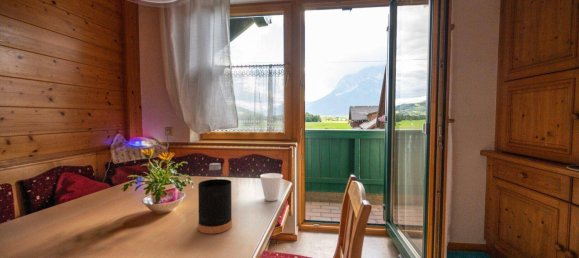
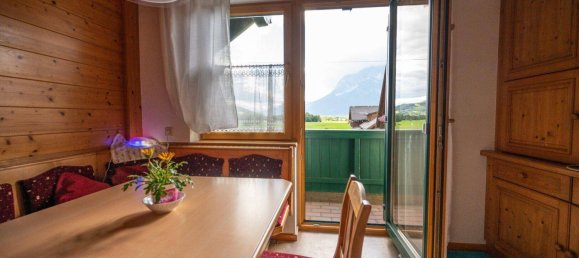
- cup (271, 187)
- bottle (215, 195)
